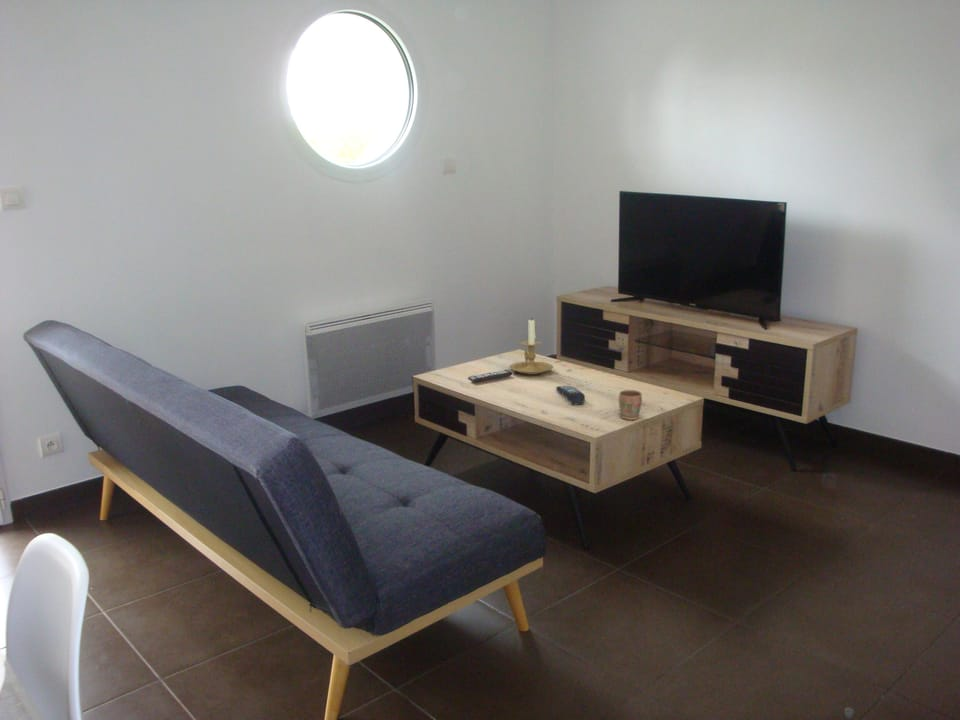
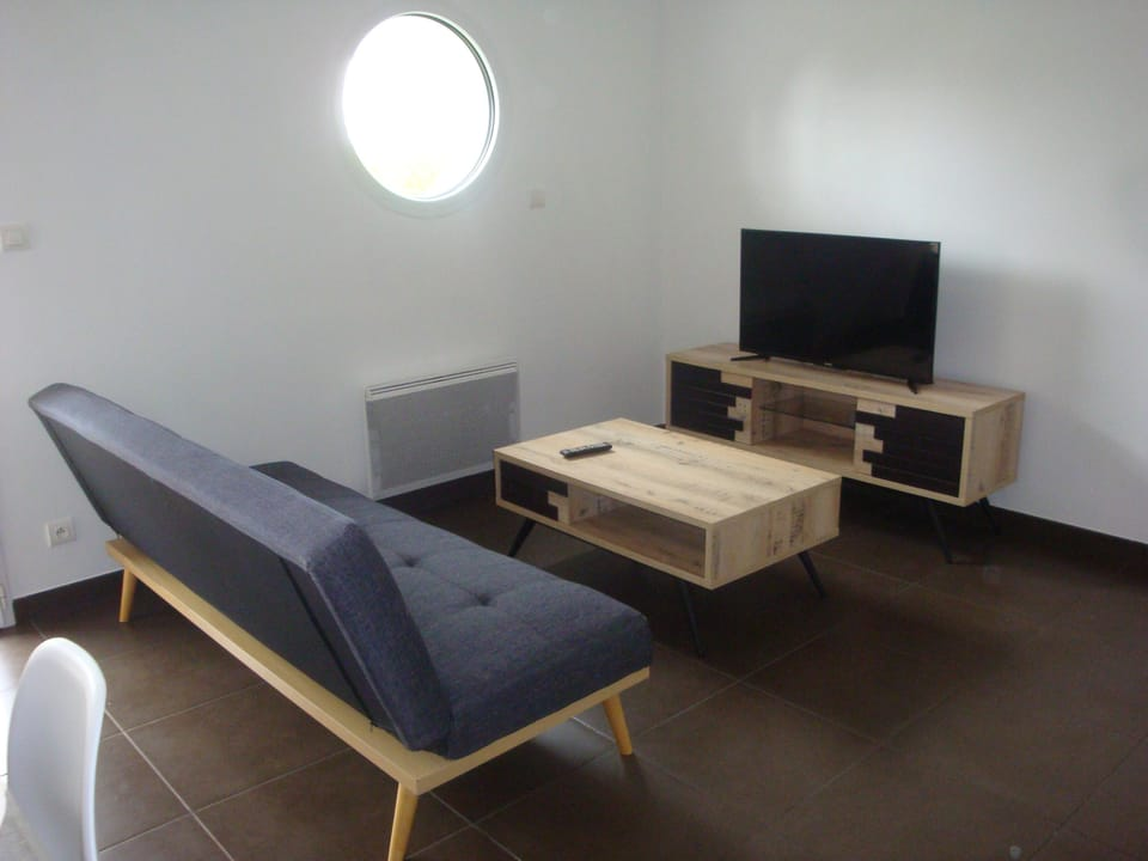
- candle holder (531, 345)
- mug (631, 404)
- remote control (570, 393)
